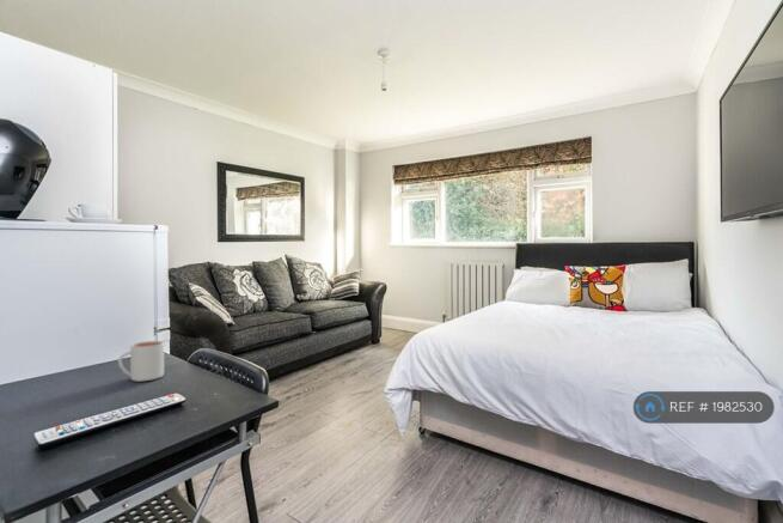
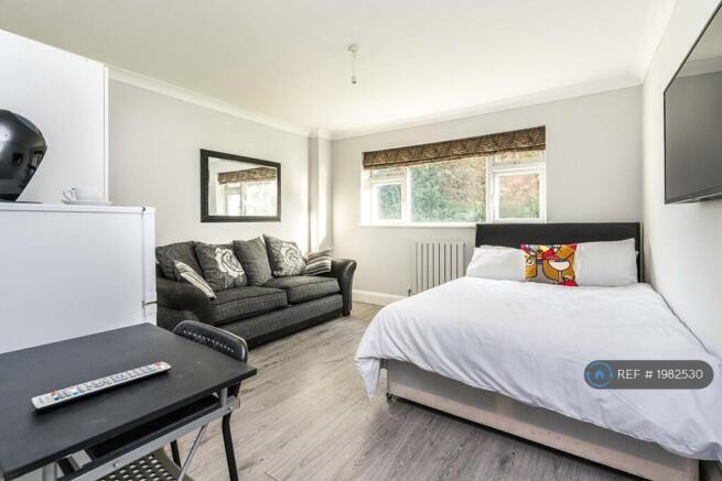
- mug (141, 361)
